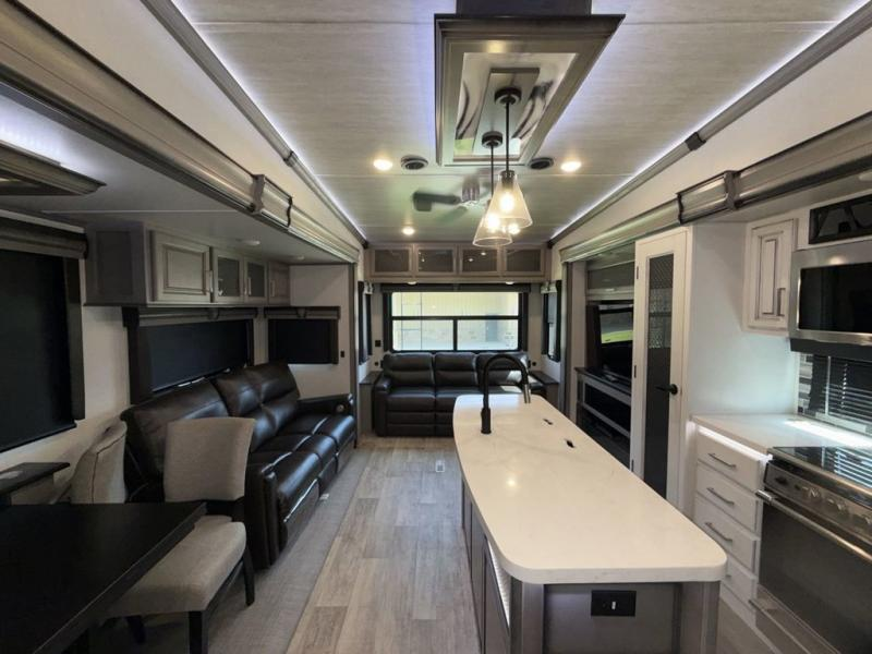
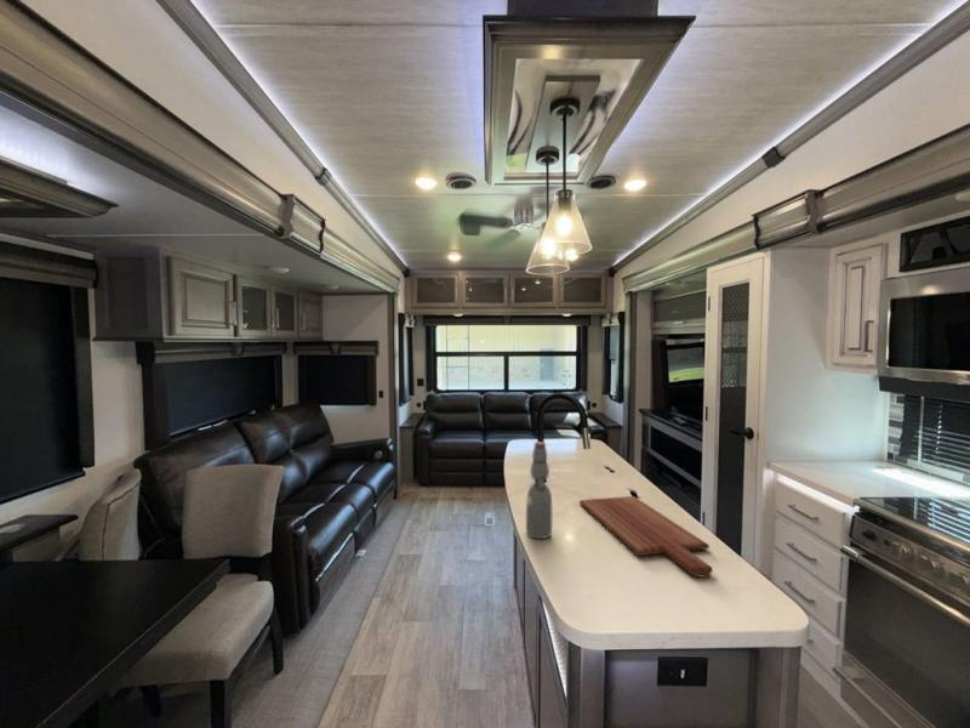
+ bottle (538, 488)
+ cutting board (638, 523)
